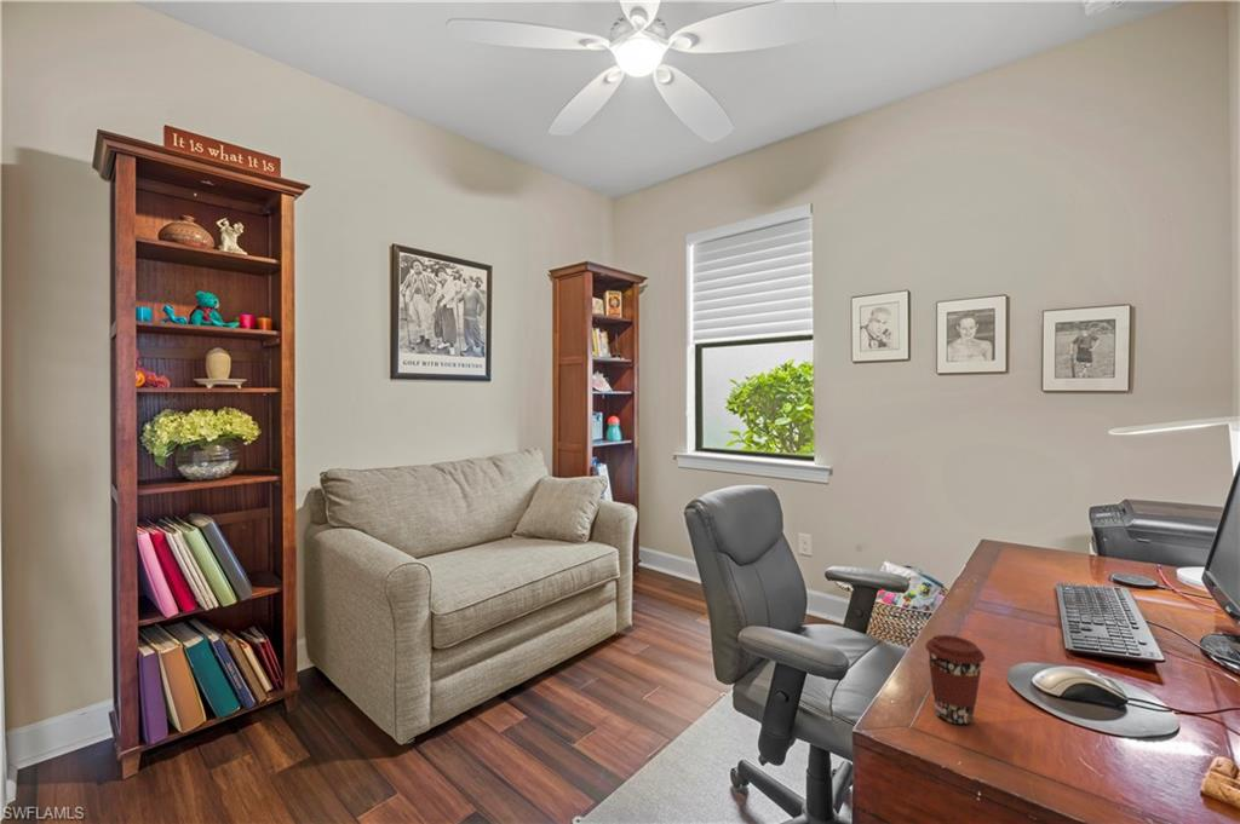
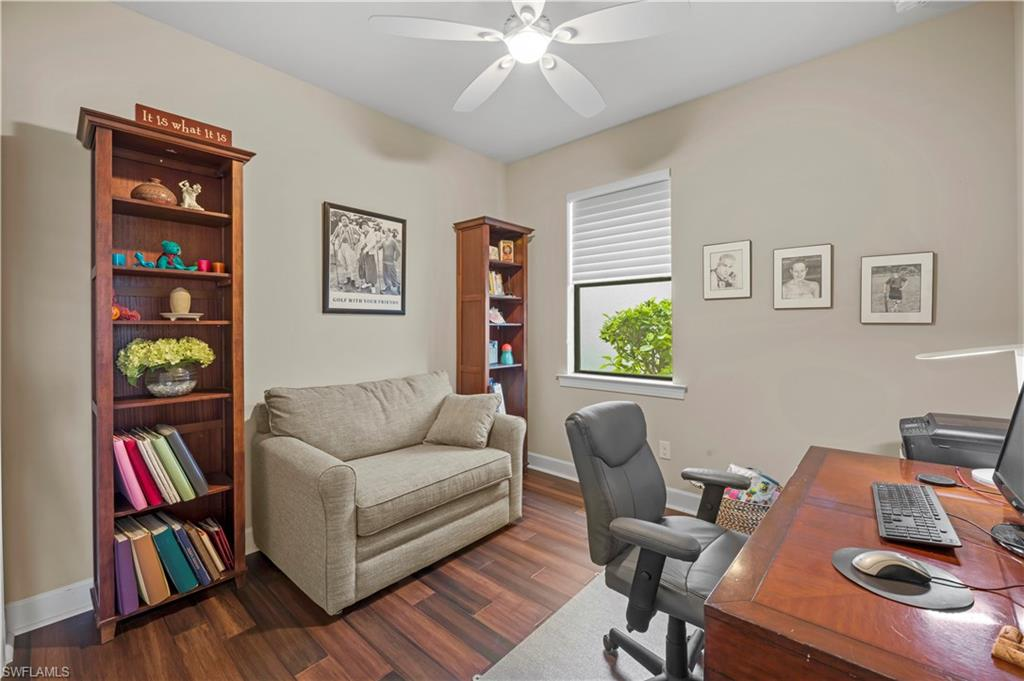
- coffee cup (953, 679)
